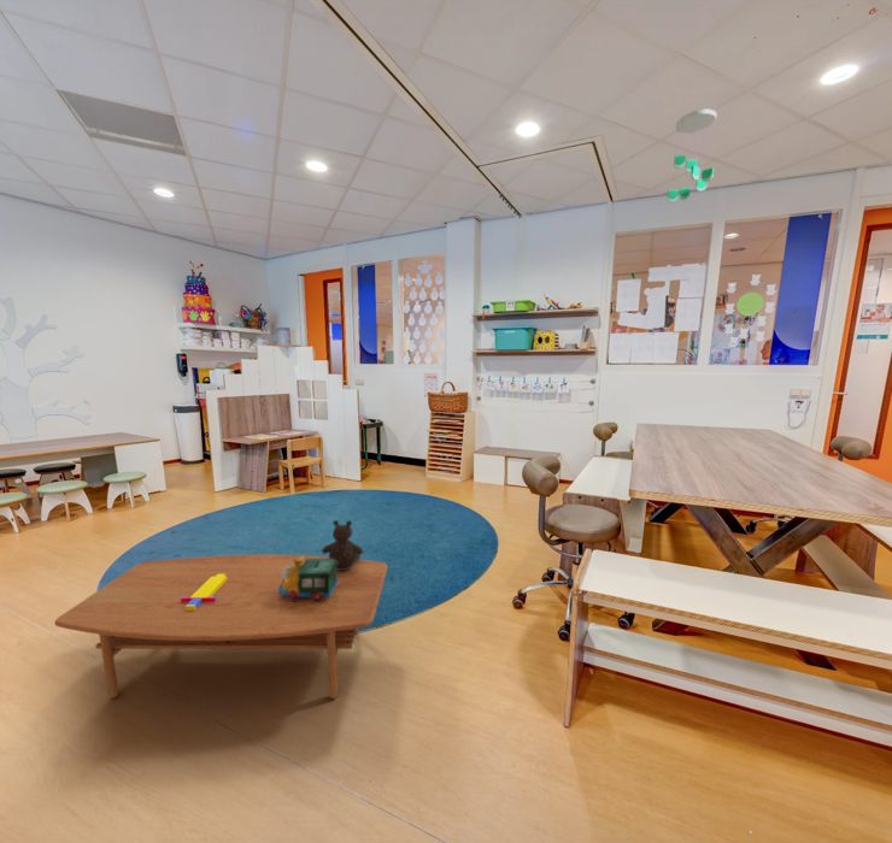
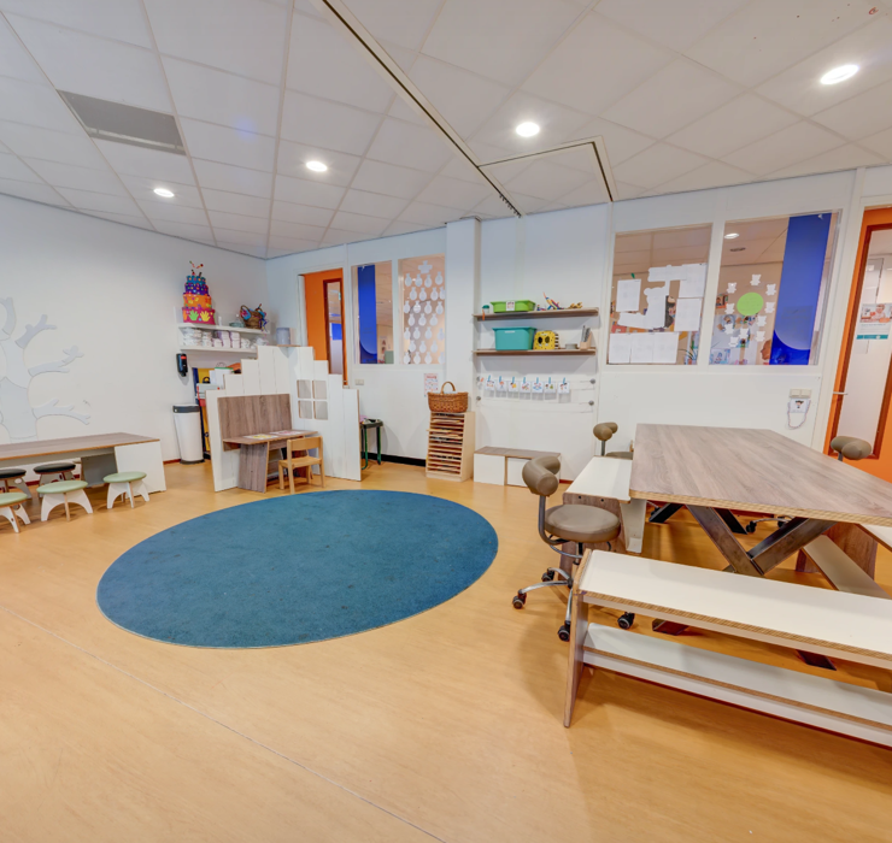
- ceiling mobile (692, 160)
- coffee table (243, 625)
- toy train (306, 574)
- toy sword (206, 590)
- stuffed bear (344, 542)
